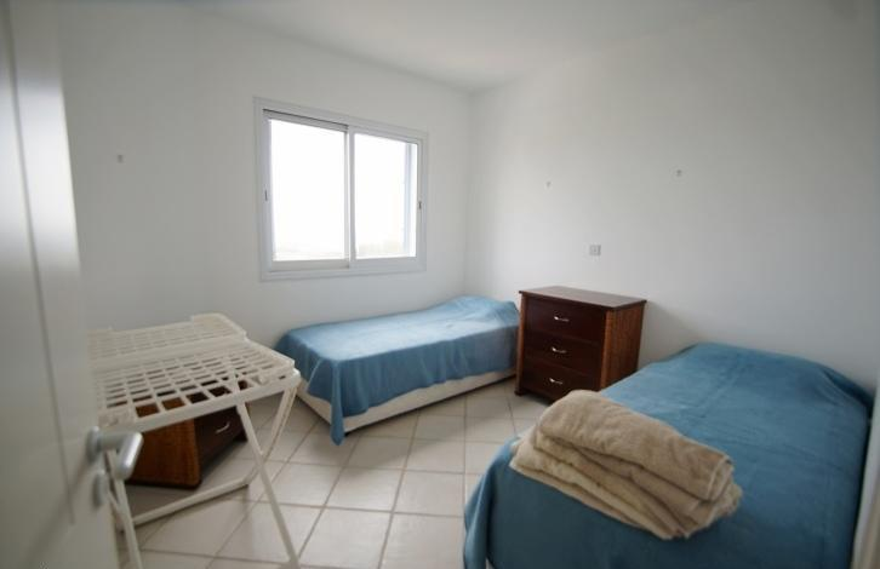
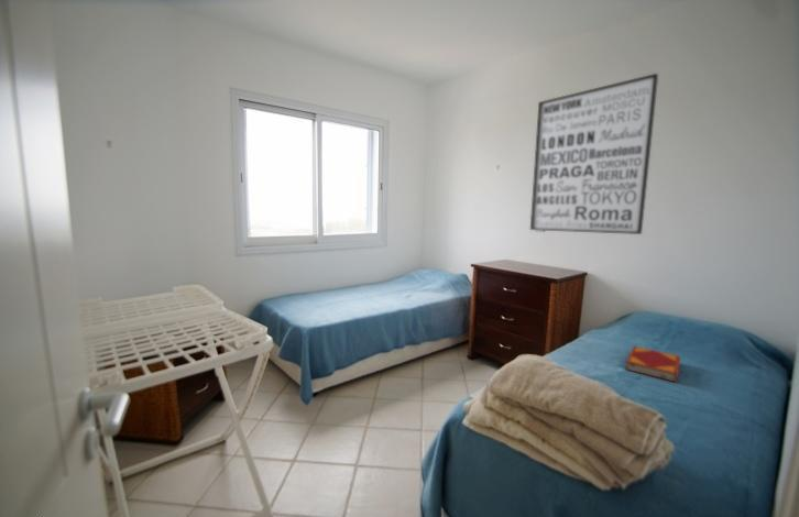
+ wall art (585, 162)
+ hardback book (653, 362)
